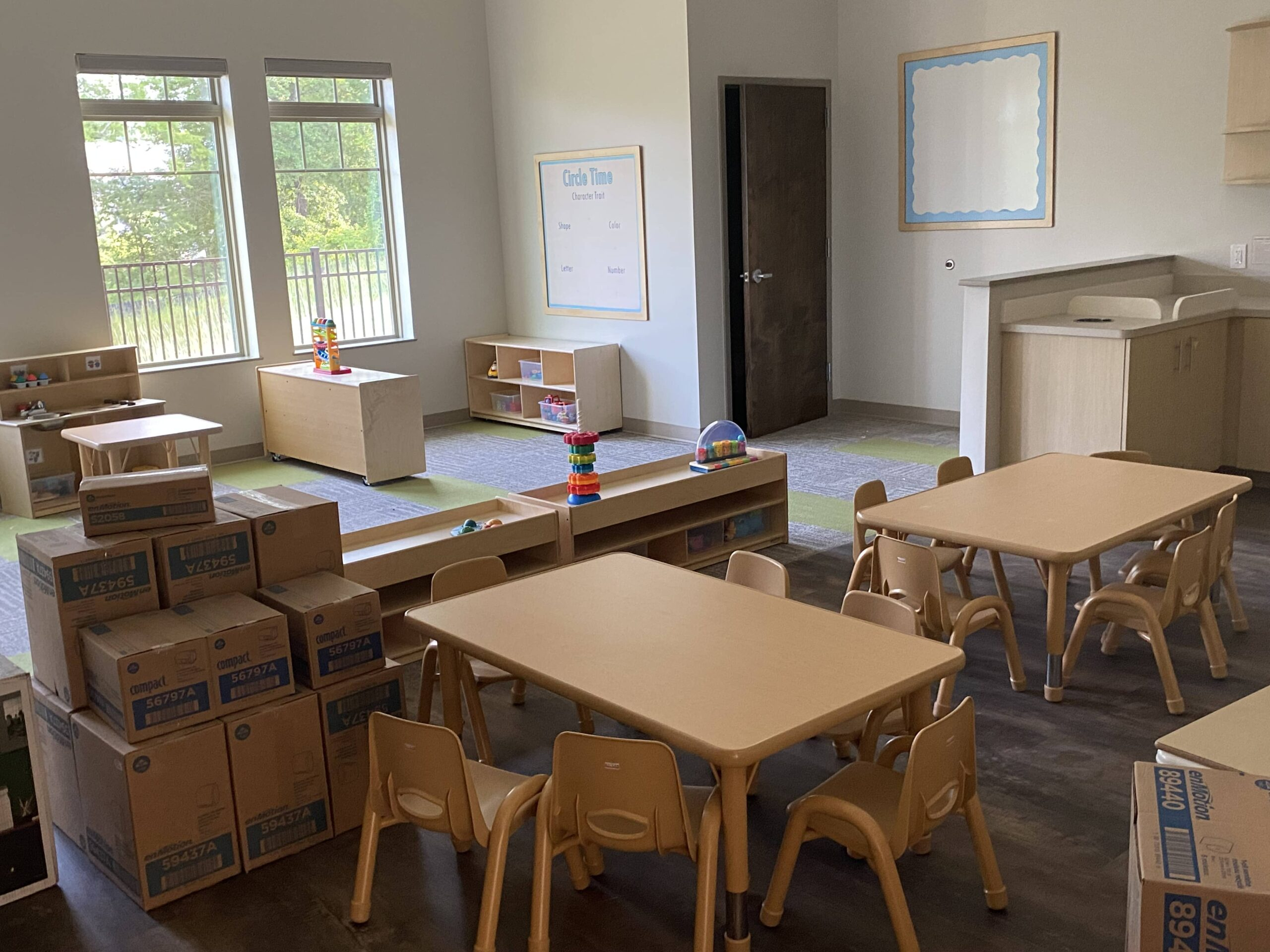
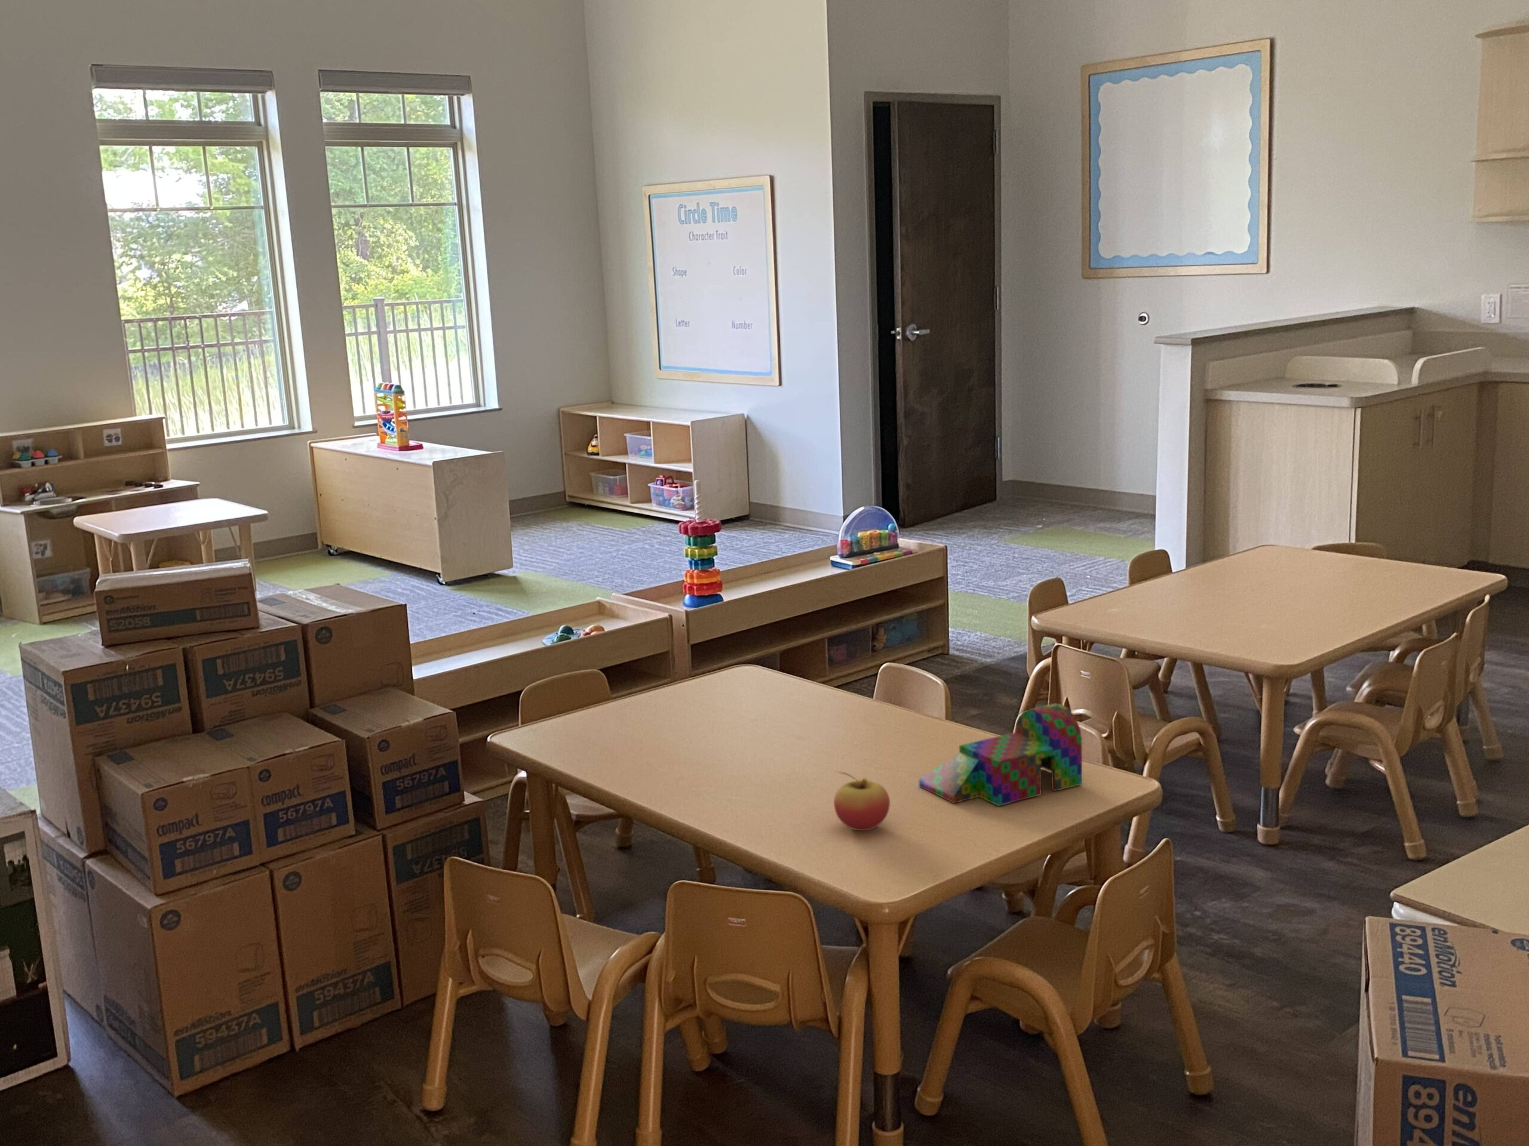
+ toy blocks (999, 749)
+ fruit (861, 799)
